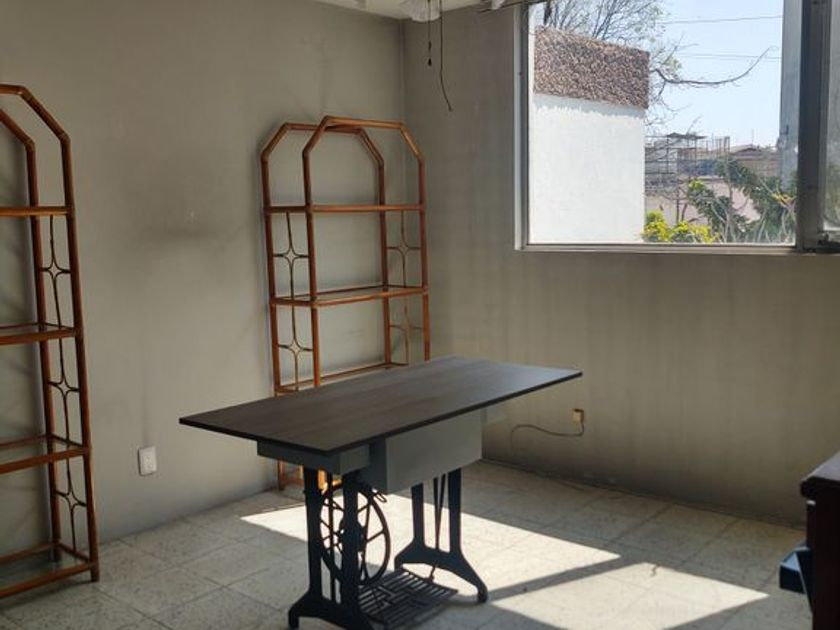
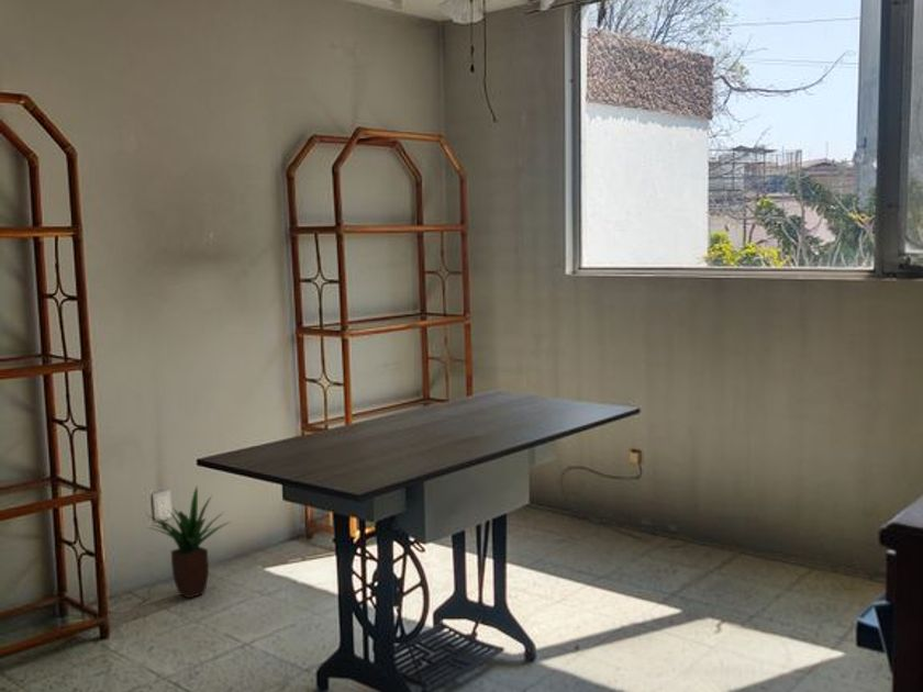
+ potted plant (190, 540)
